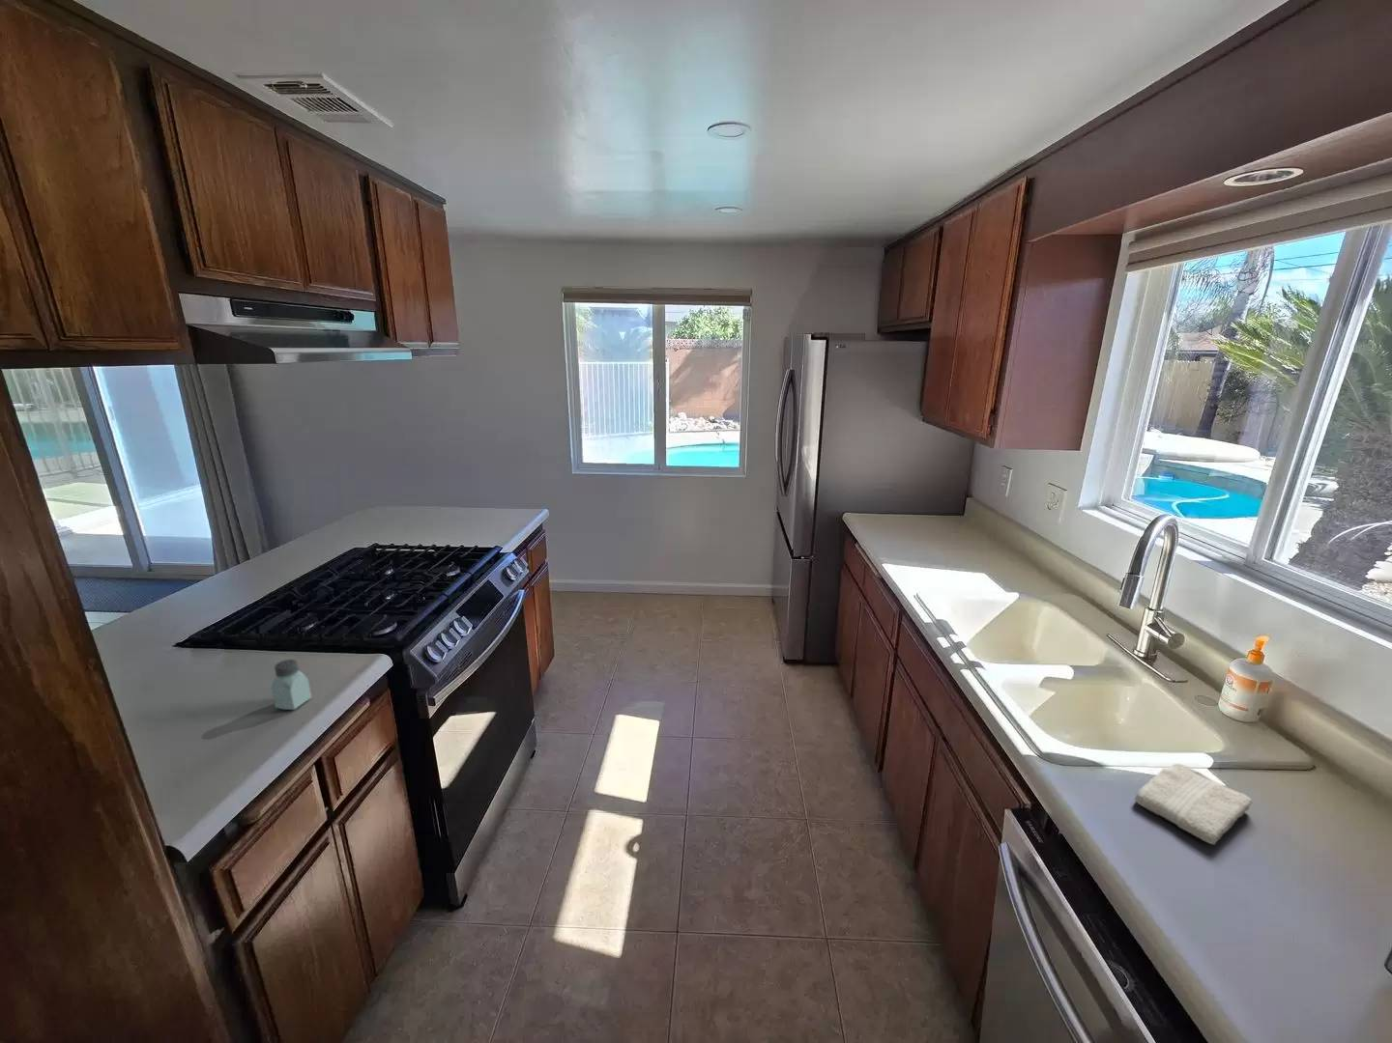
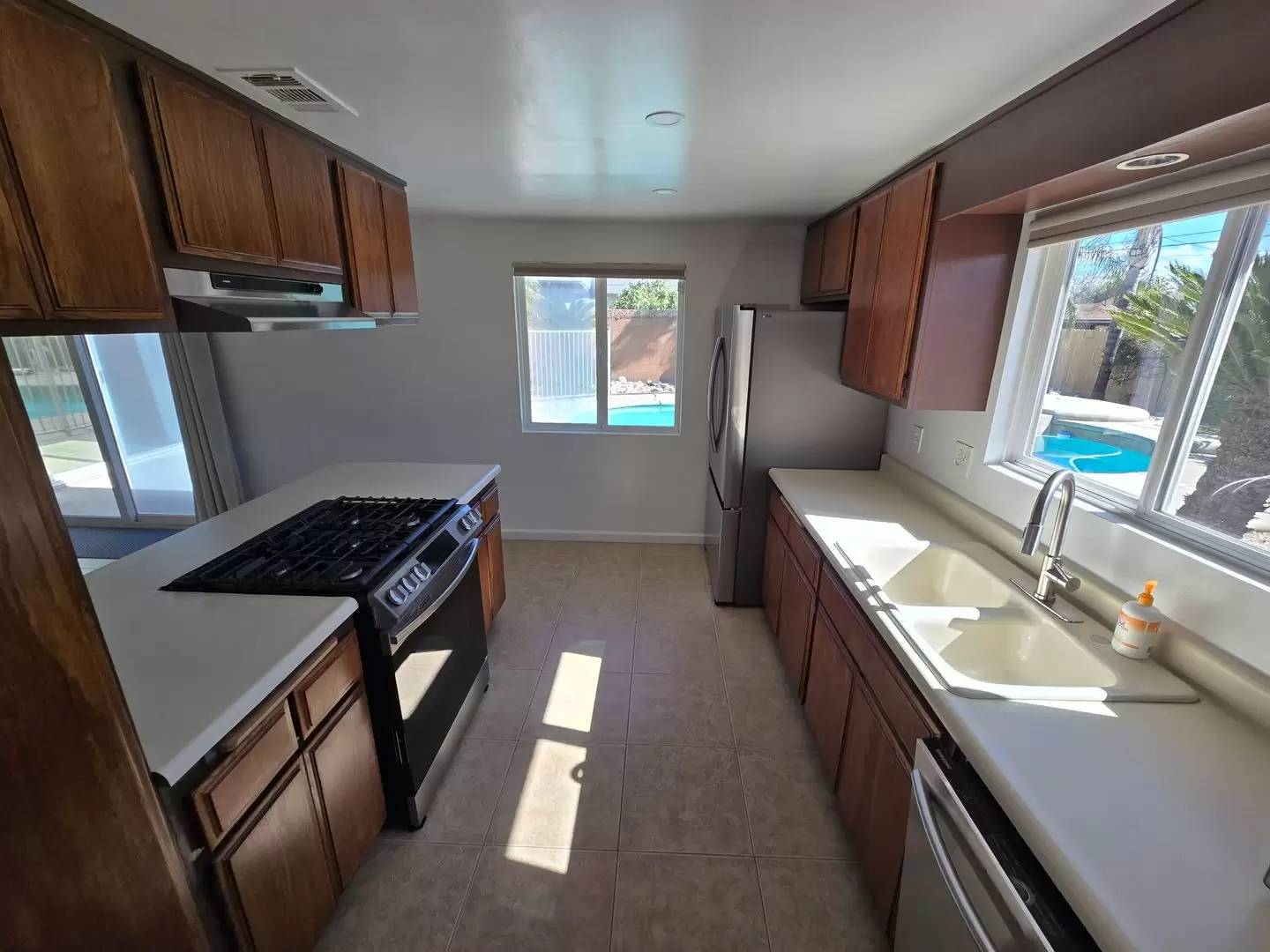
- saltshaker (289, 683)
- washcloth (1194, 800)
